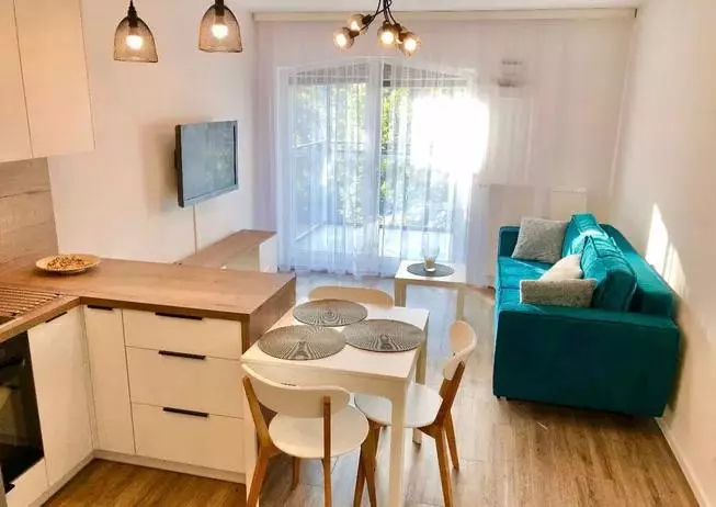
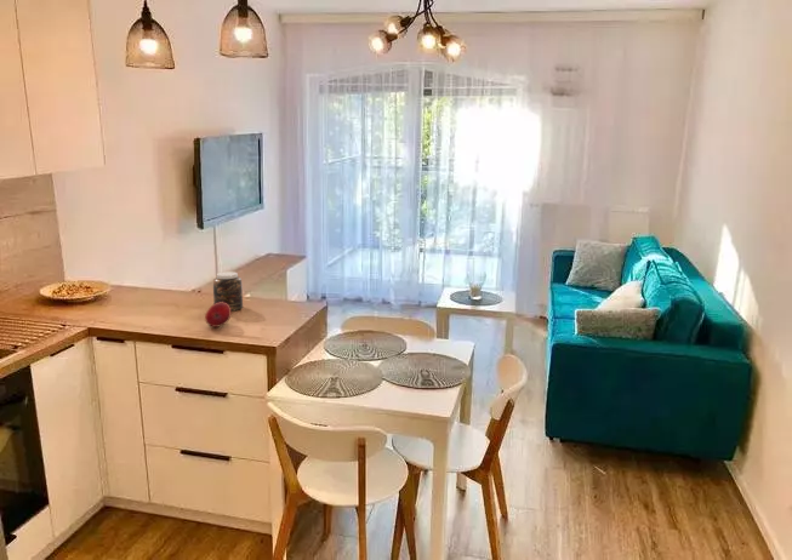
+ fruit (218, 314)
+ jar (227, 291)
